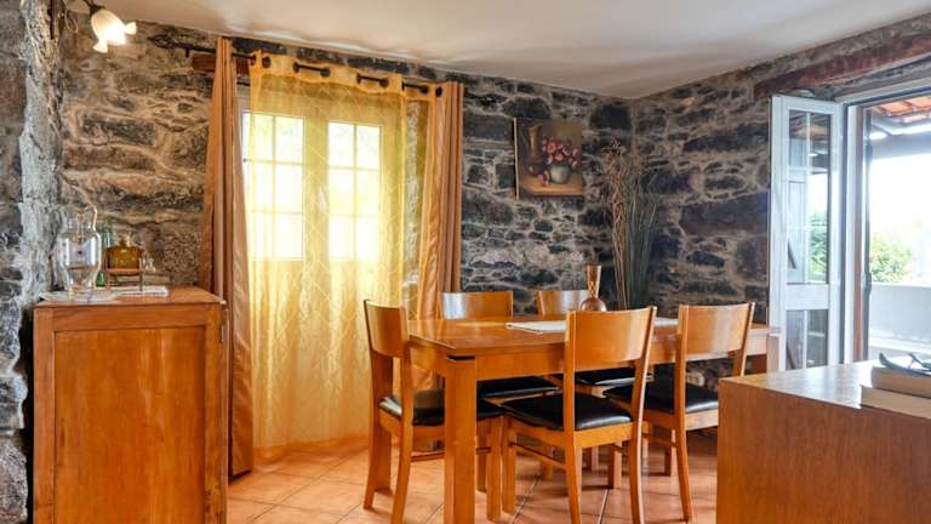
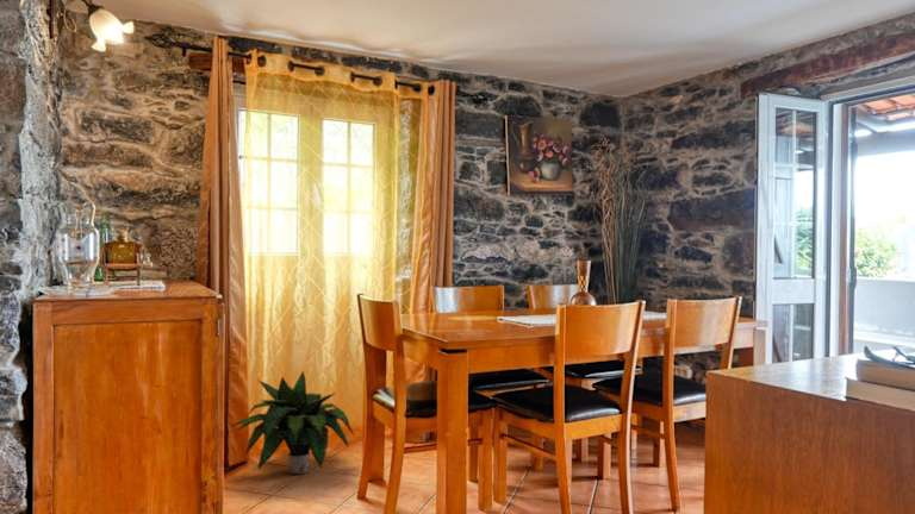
+ potted plant (295, 421)
